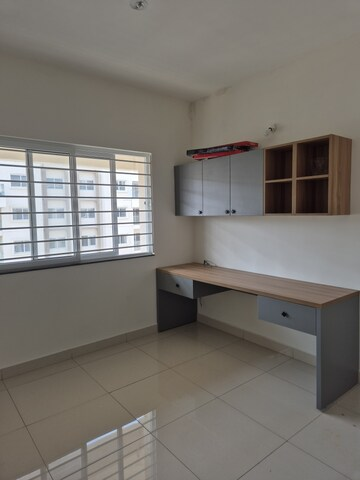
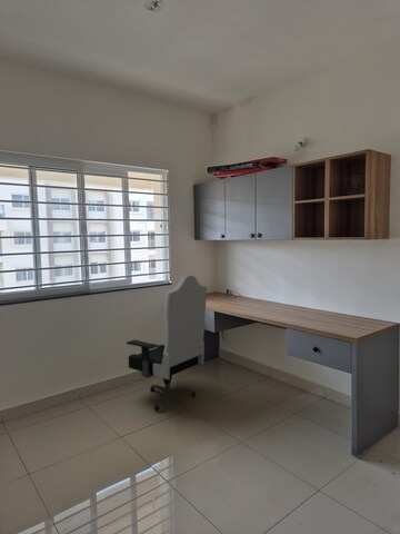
+ office chair (168, 337)
